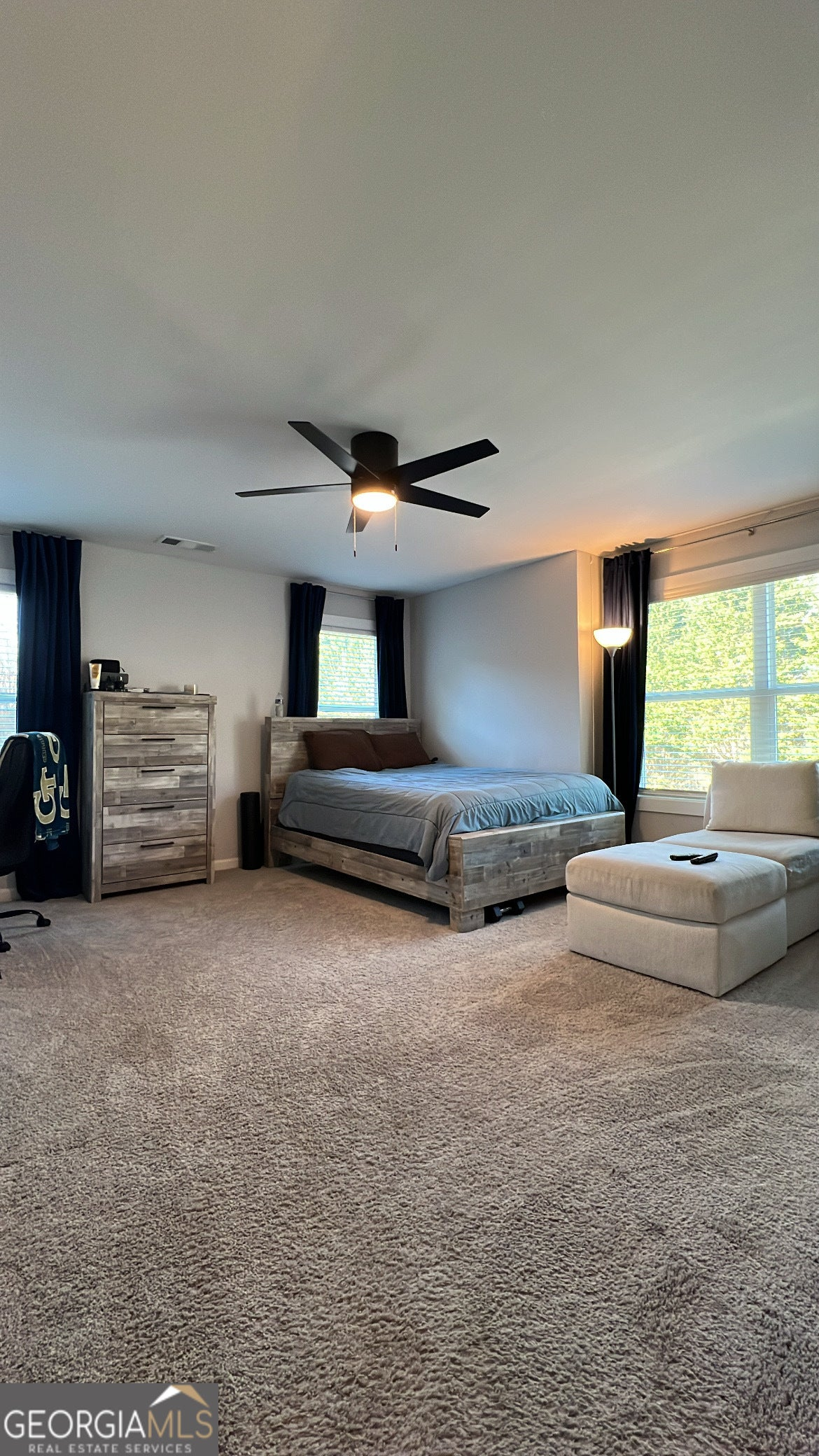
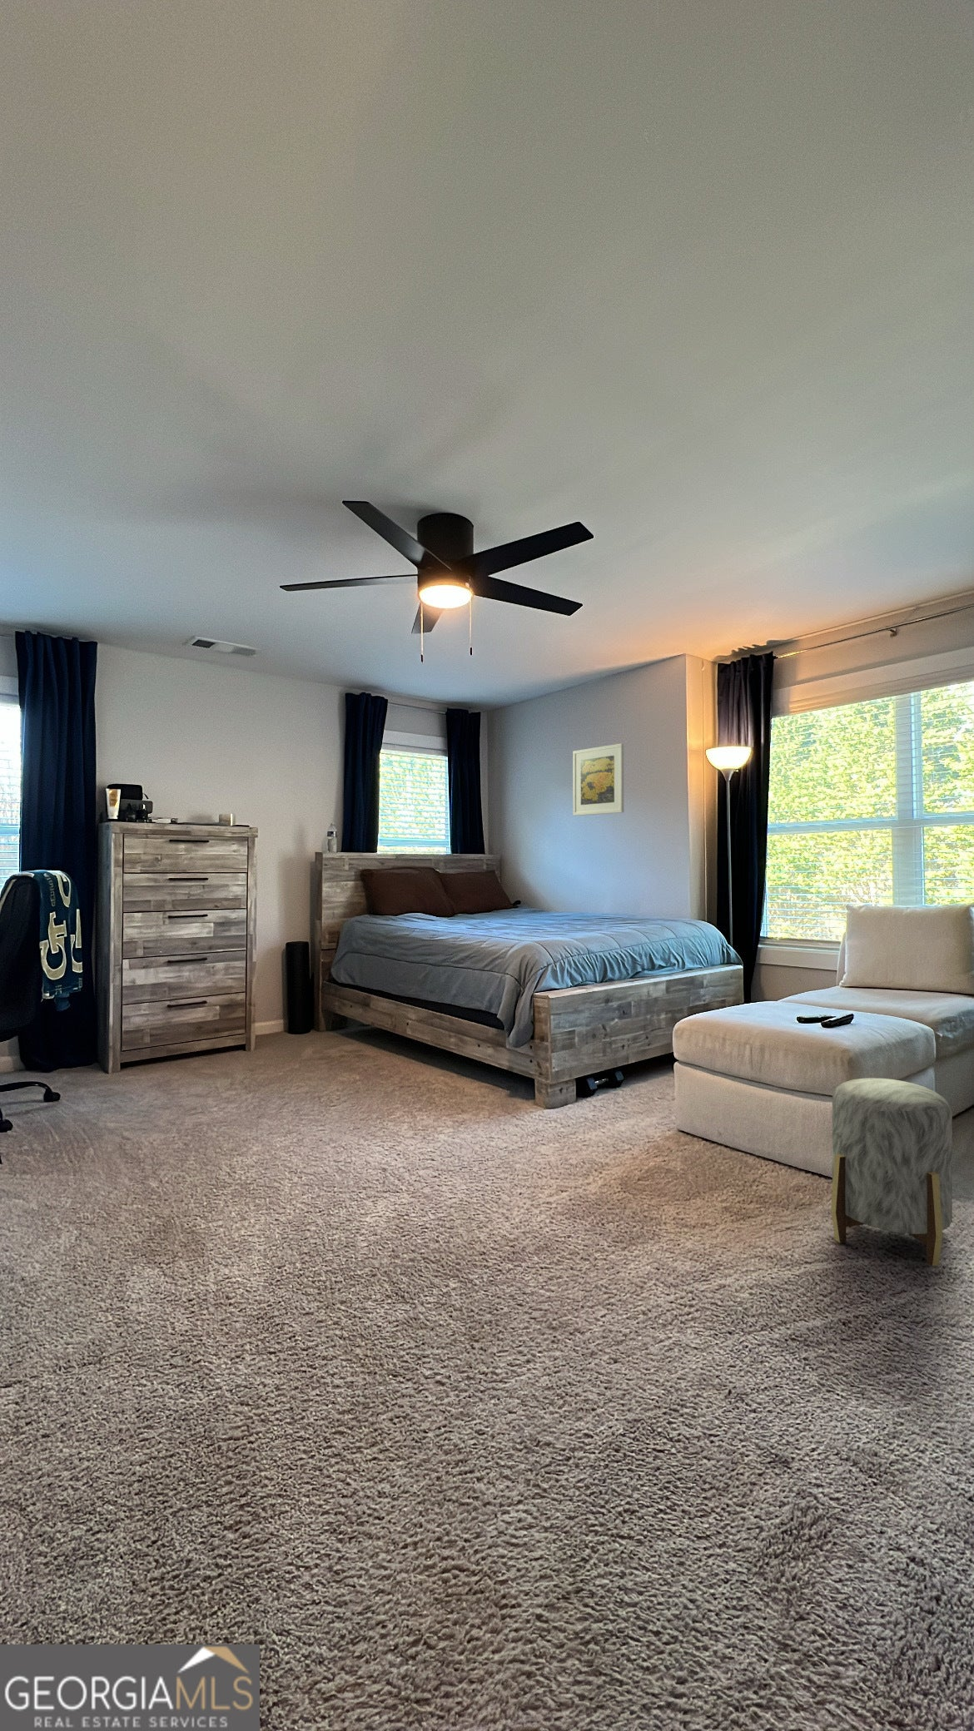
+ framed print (597, 781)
+ stool (890, 1159)
